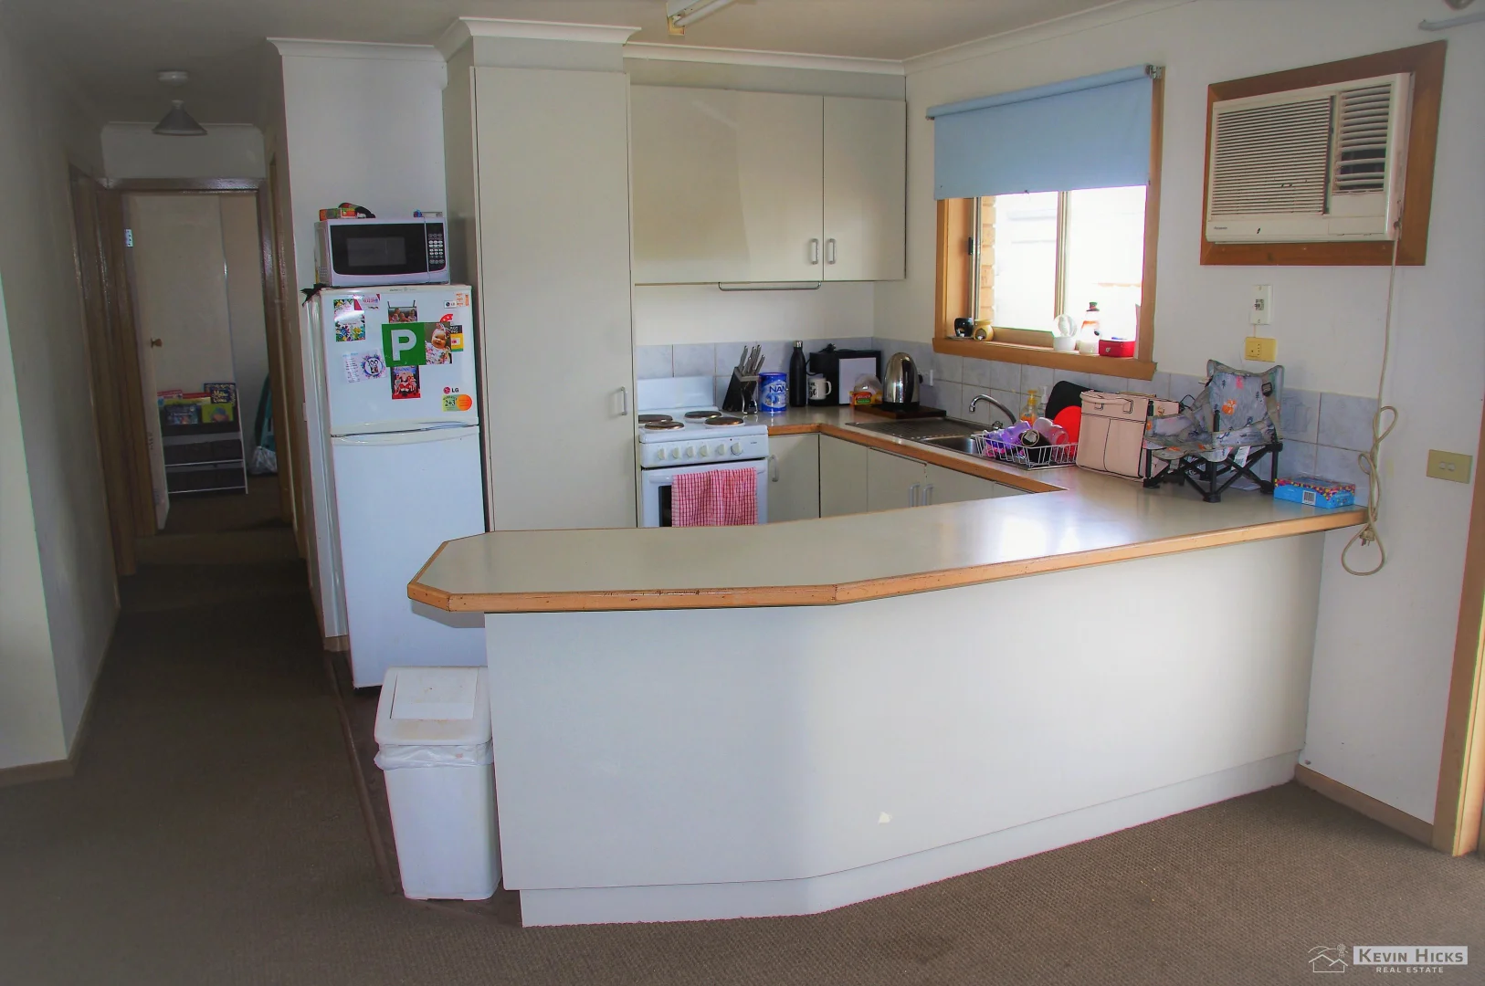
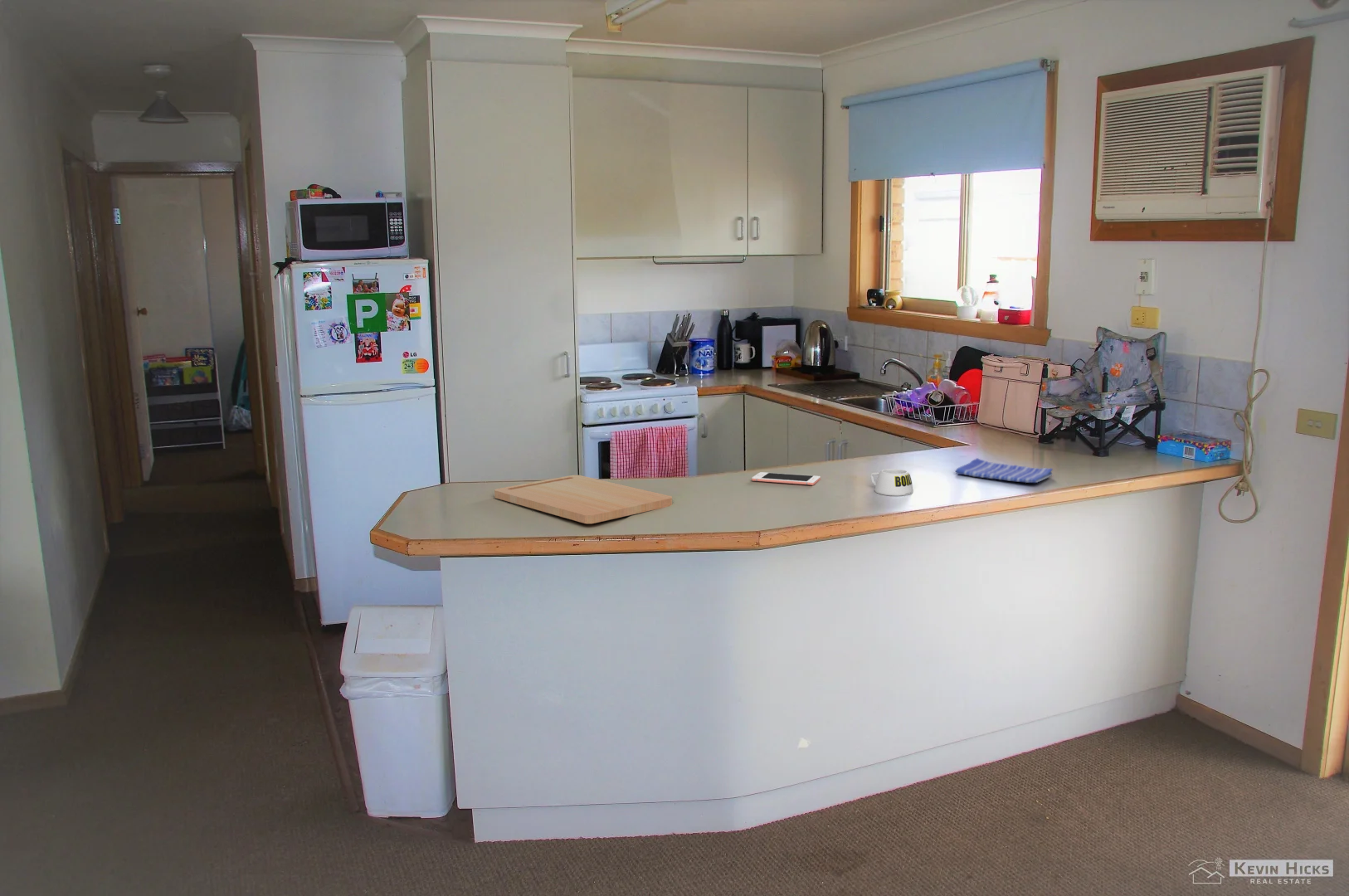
+ cell phone (786, 478)
+ mug (890, 481)
+ dish towel (1003, 470)
+ cutting board (582, 497)
